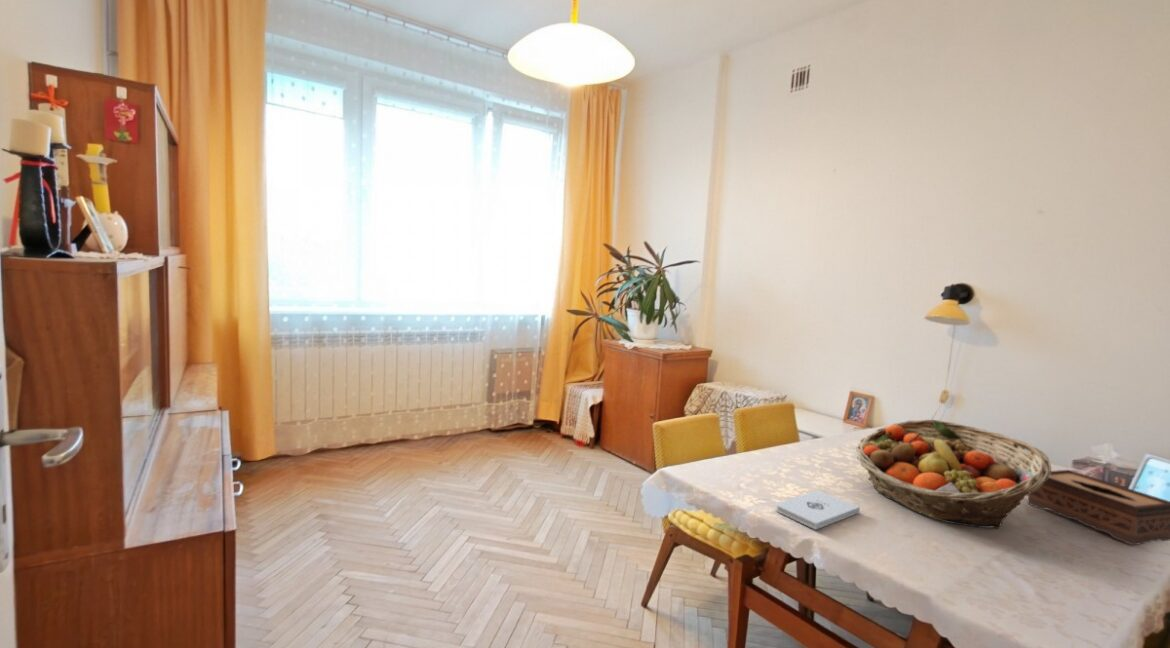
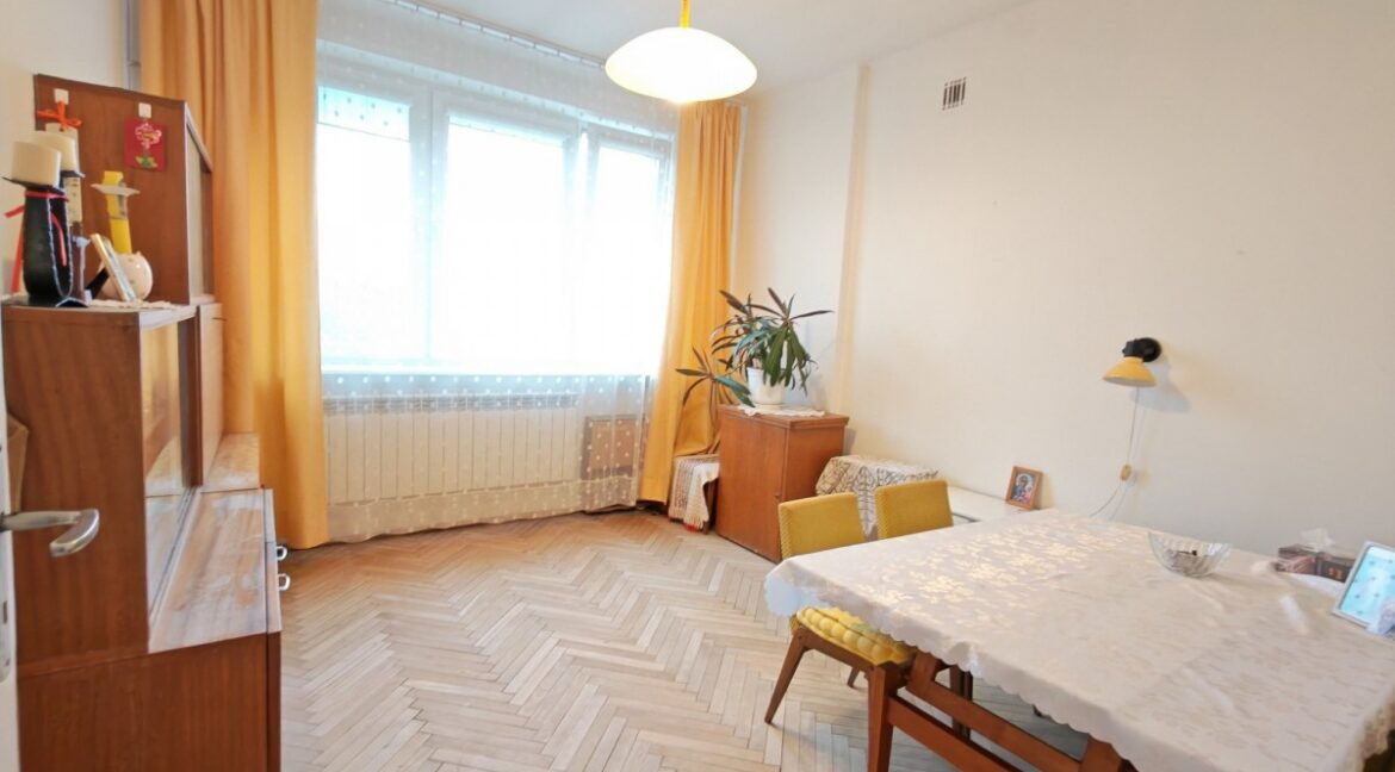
- fruit basket (942, 467)
- notepad (816, 508)
- tissue box (1097, 503)
